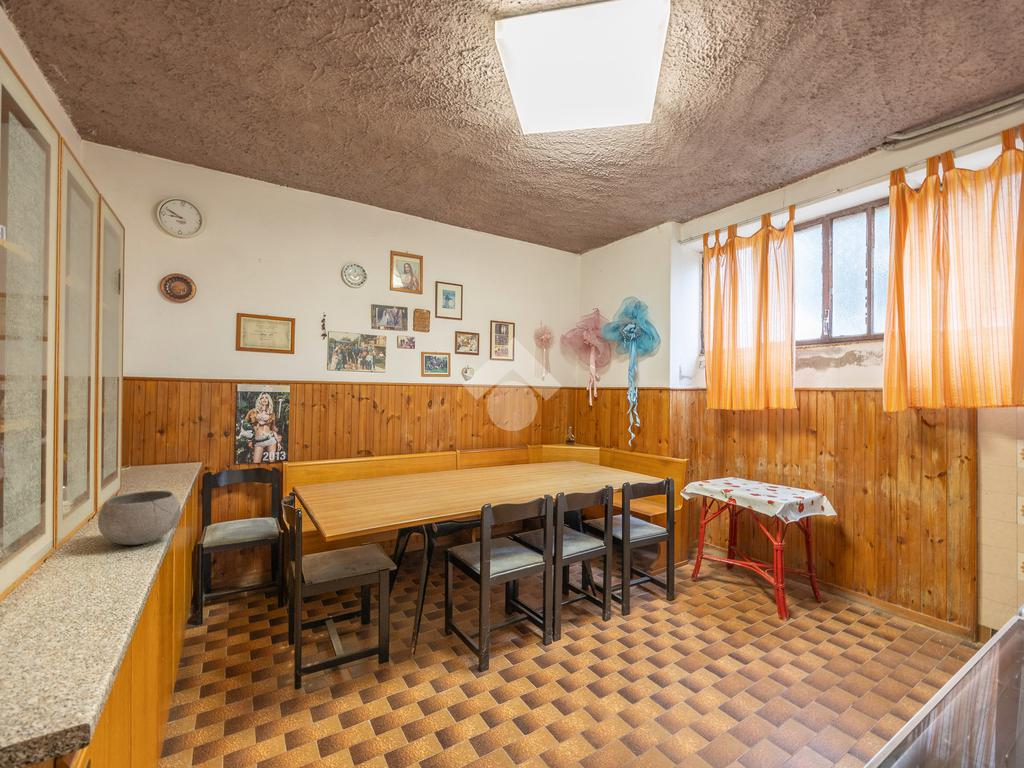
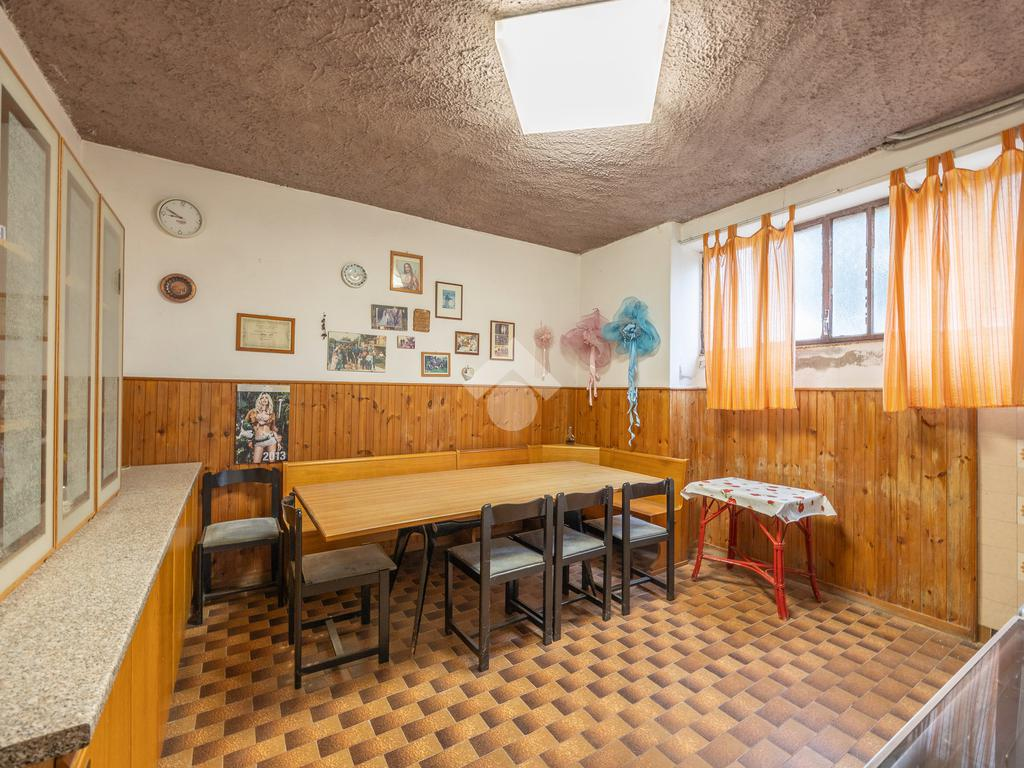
- bowl (140, 519)
